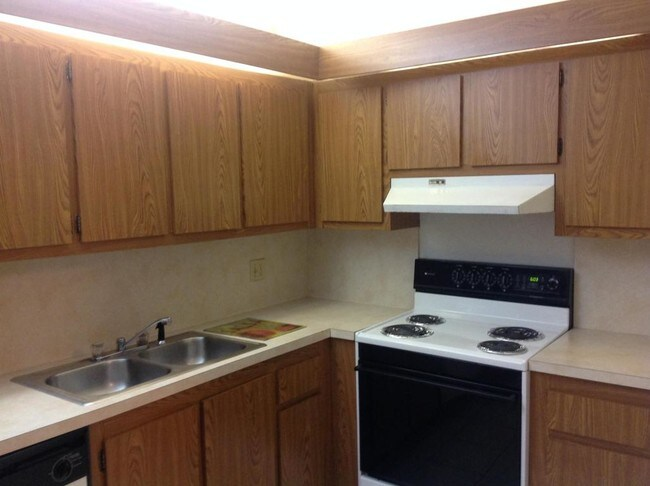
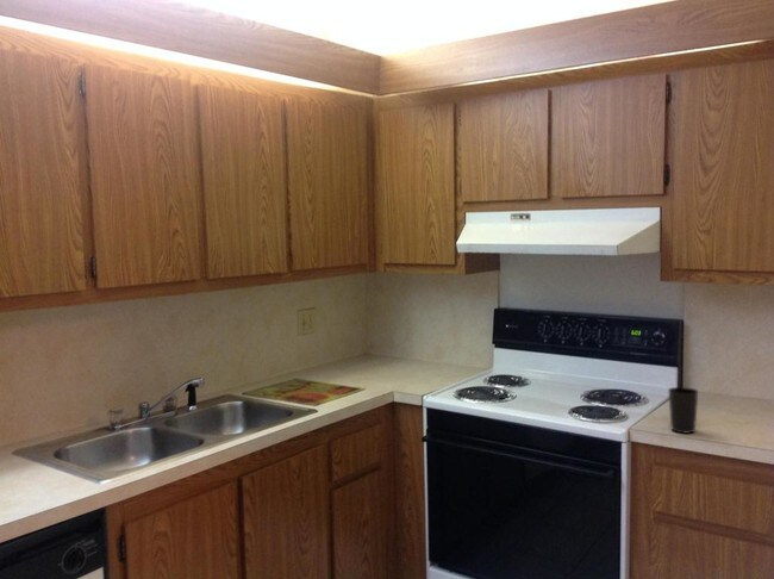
+ cup (682, 410)
